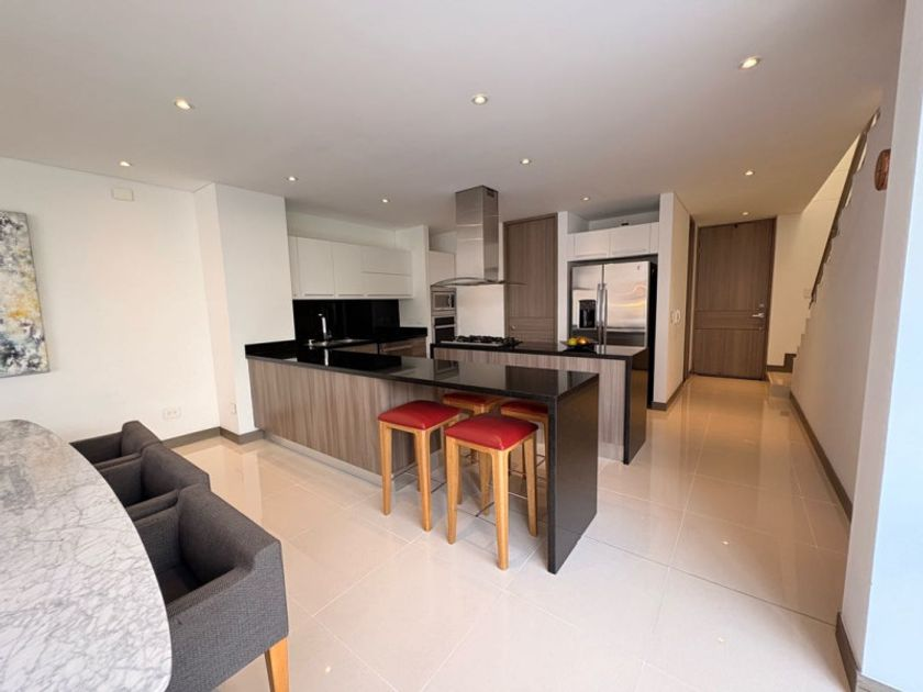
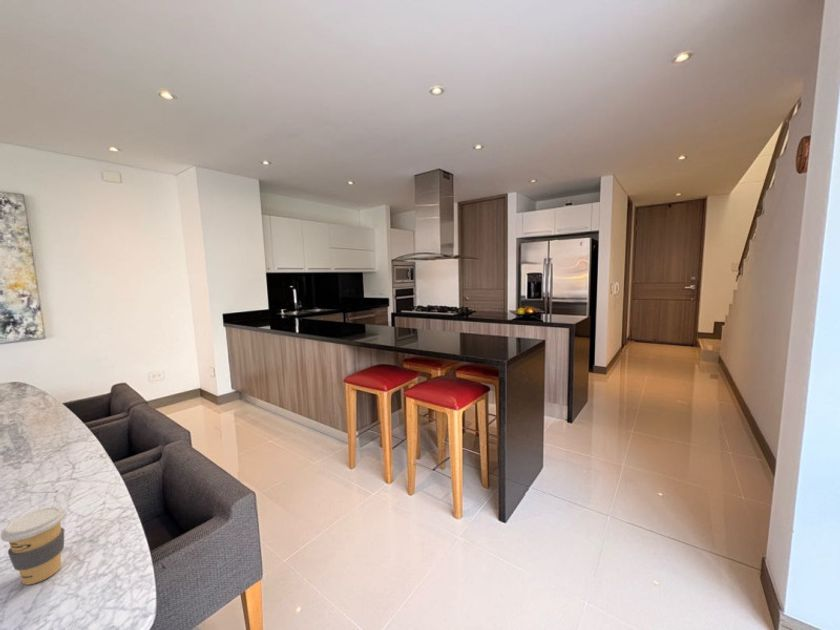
+ coffee cup (38, 546)
